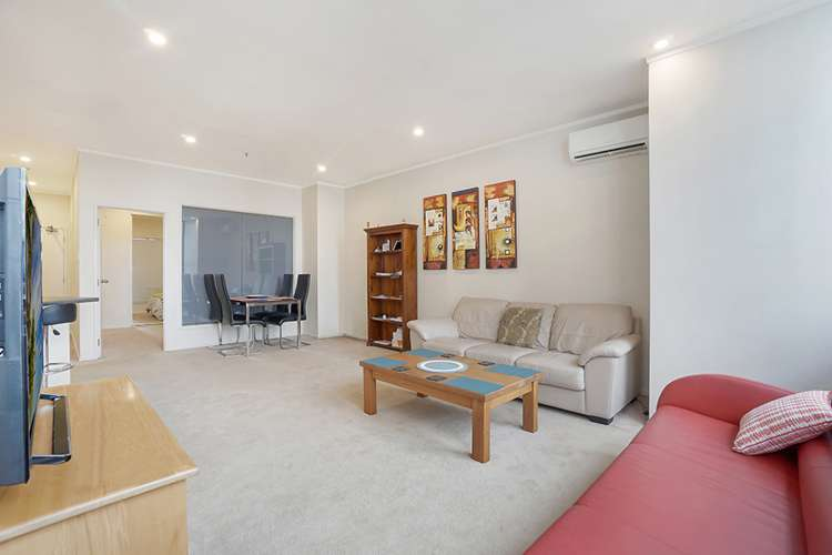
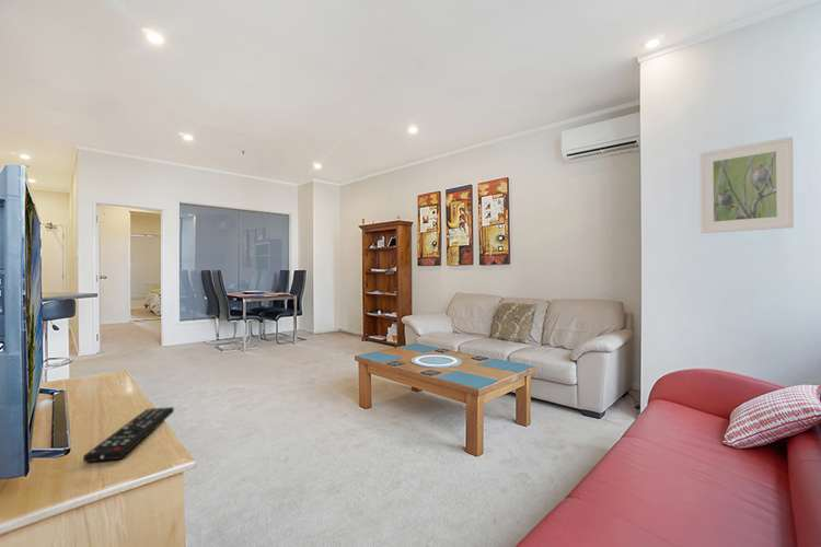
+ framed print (743, 187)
+ remote control (135, 430)
